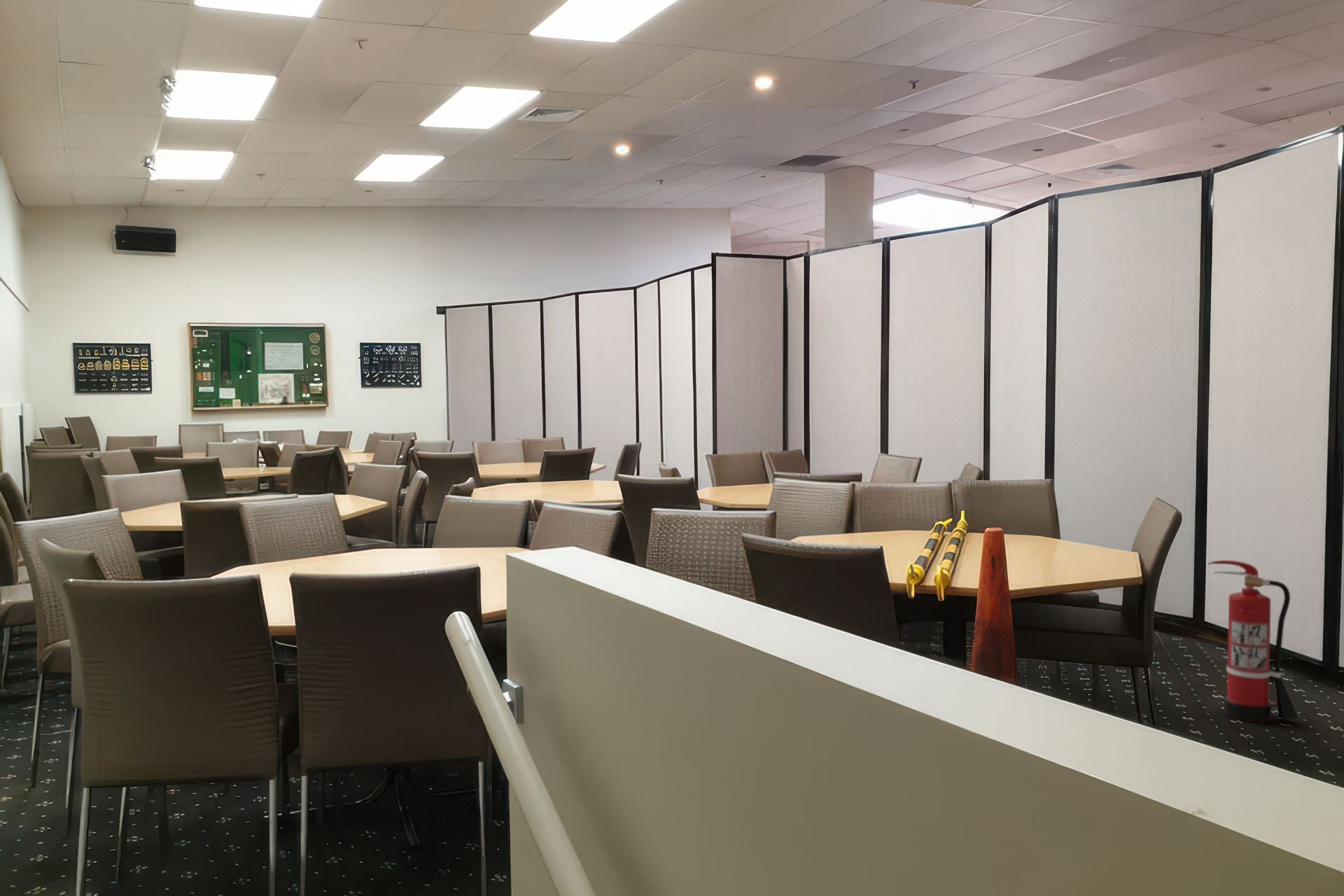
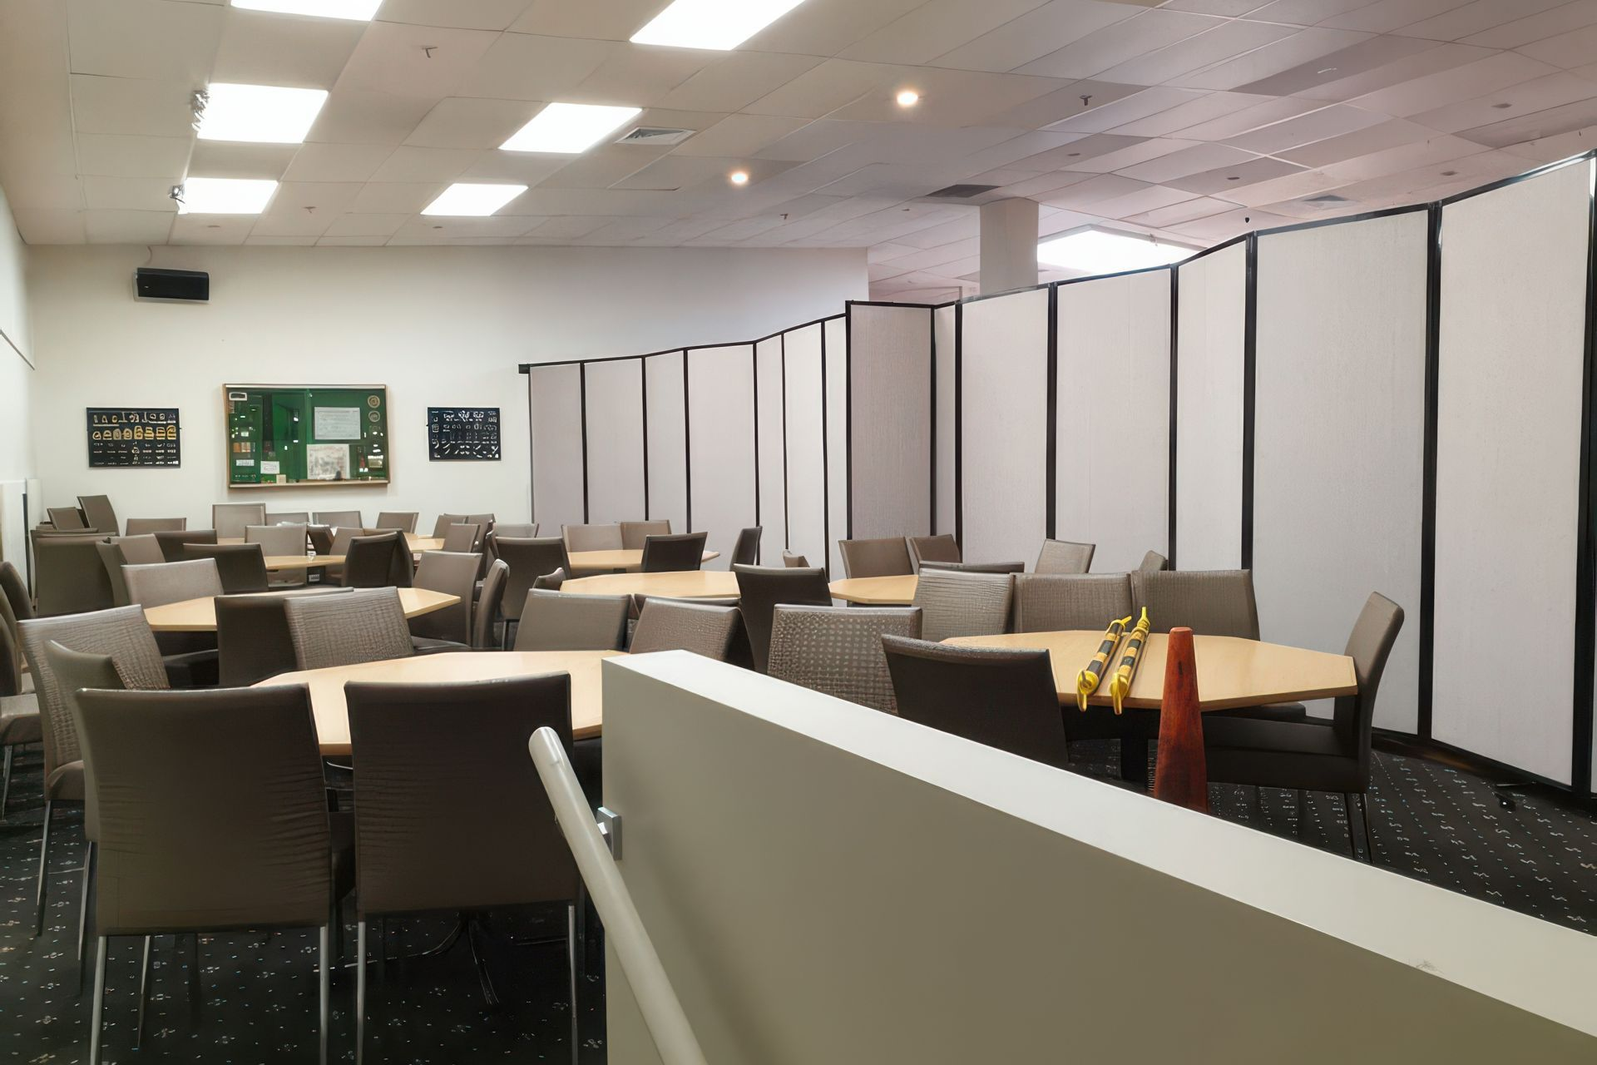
- fire extinguisher (1252, 639)
